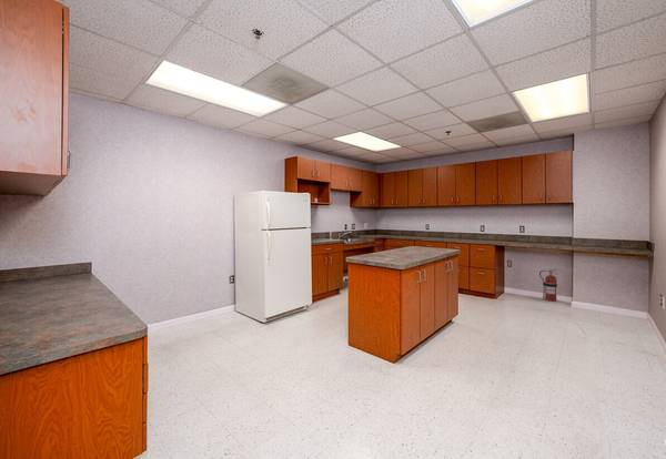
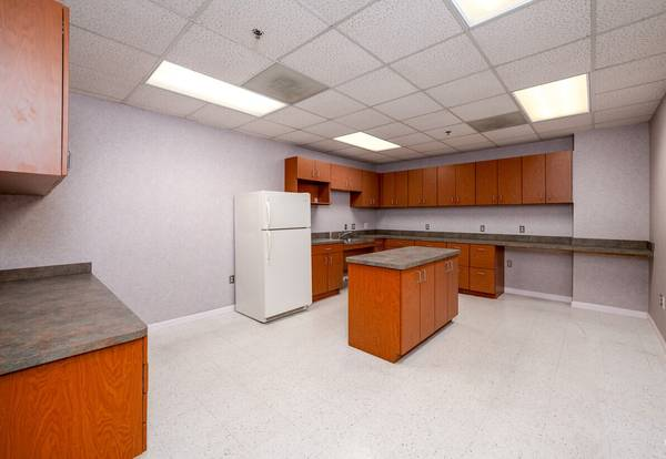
- fire extinguisher (551, 284)
